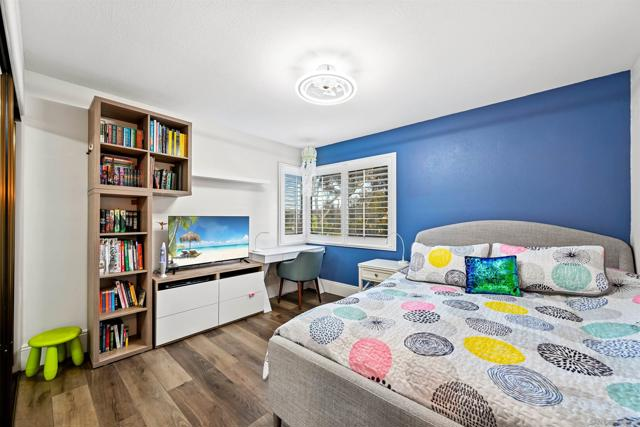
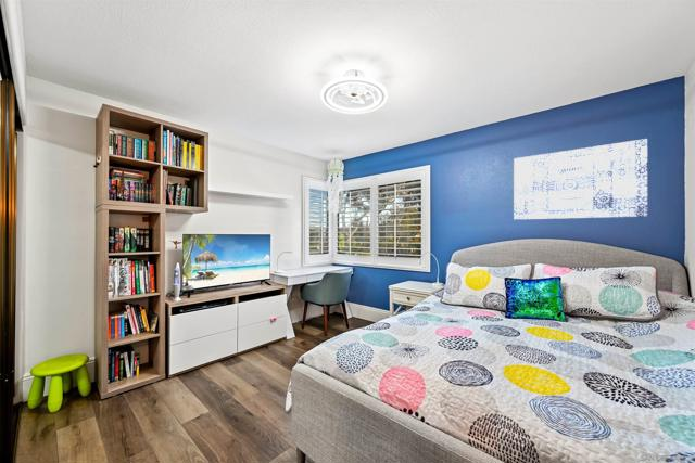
+ wall art (572, 184)
